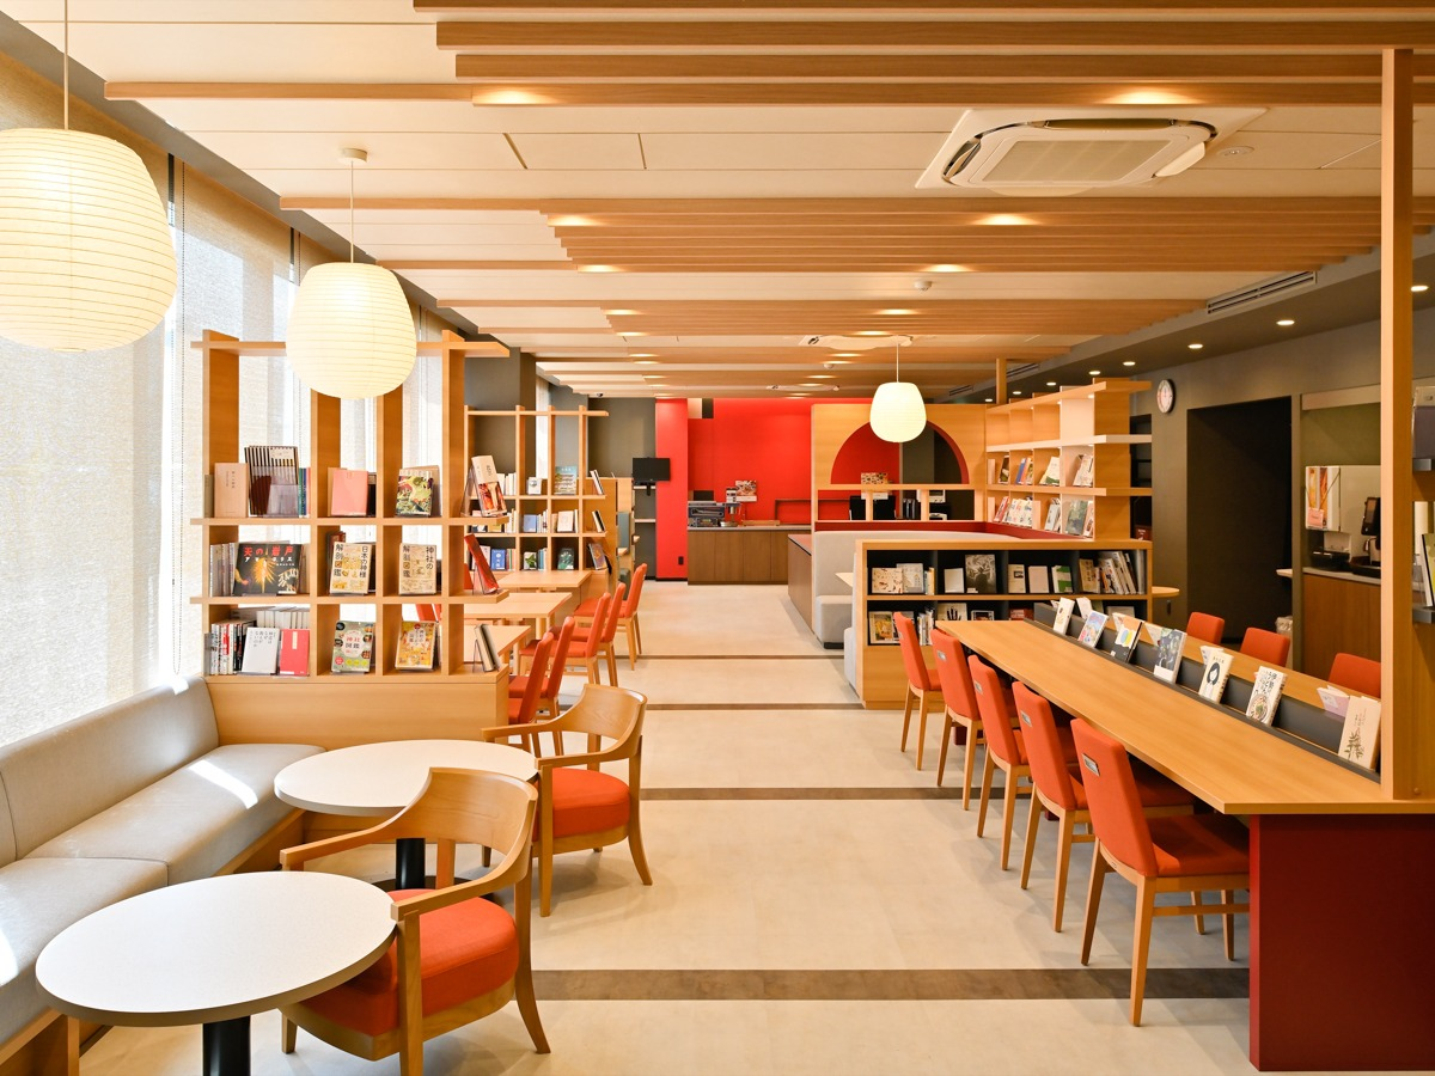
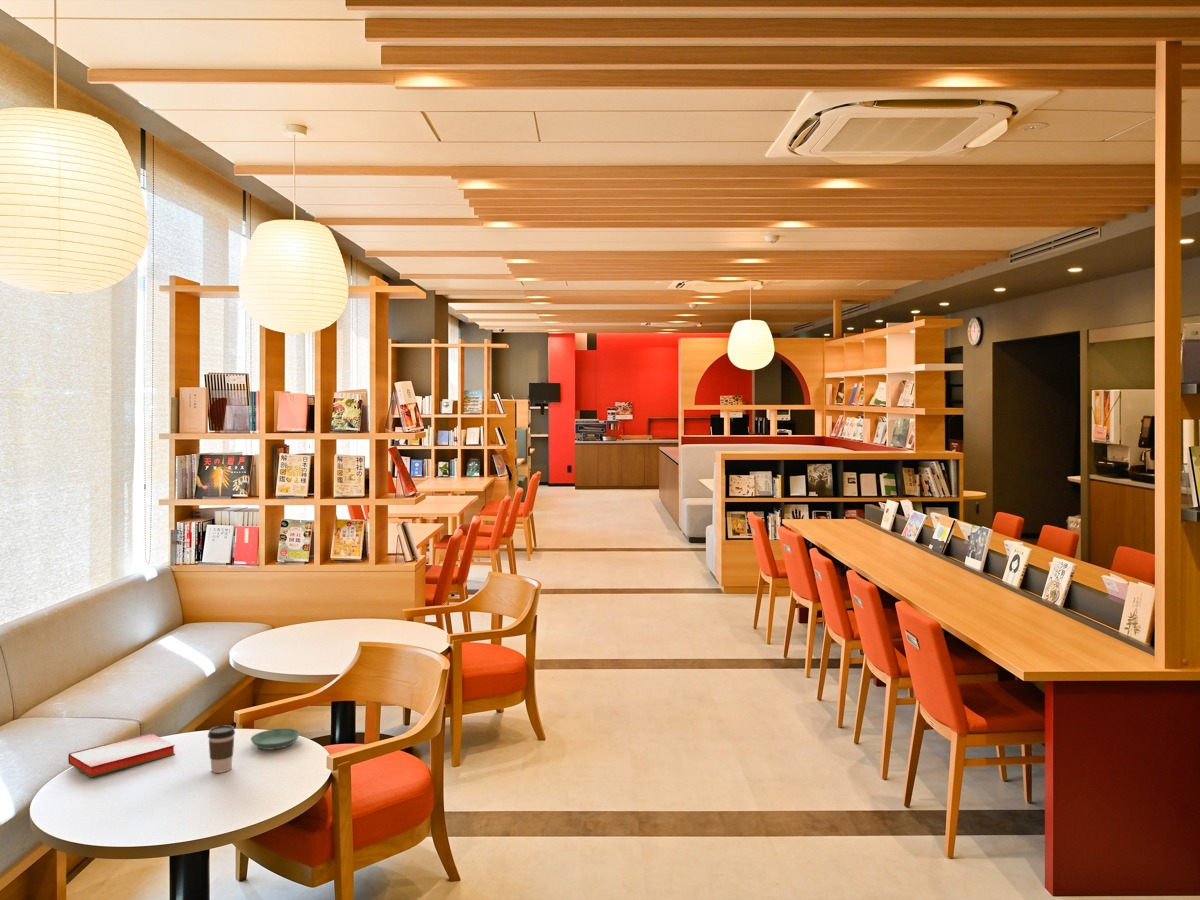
+ saucer (275, 739)
+ coffee cup (221, 749)
+ hardback book (122, 753)
